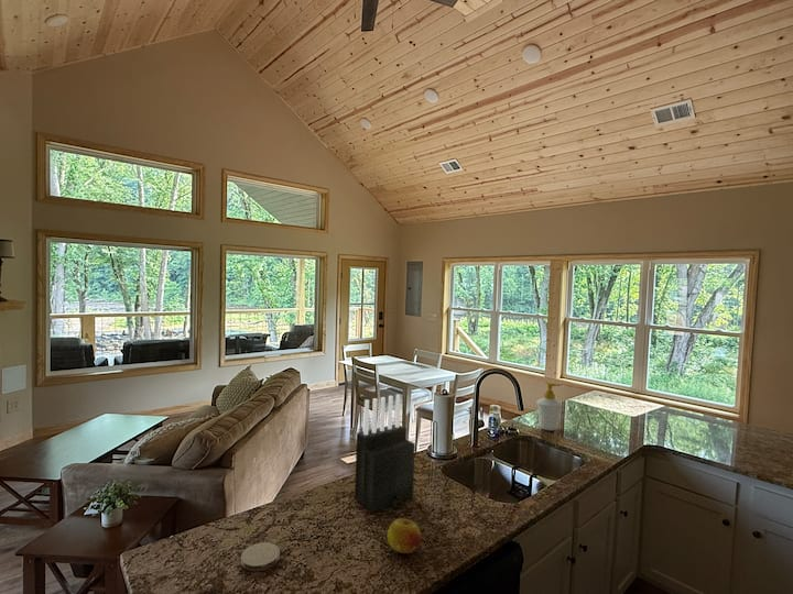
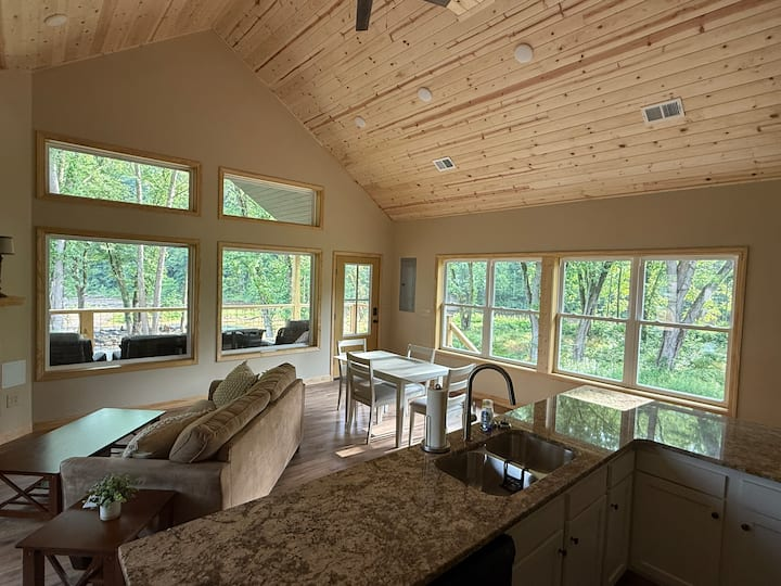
- fruit (403, 536)
- coaster (260, 556)
- soap bottle (548, 405)
- knife block (388, 450)
